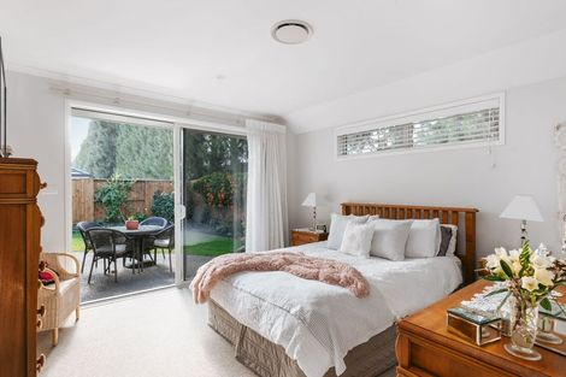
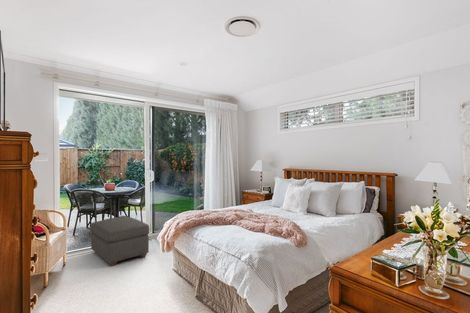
+ ottoman (119, 237)
